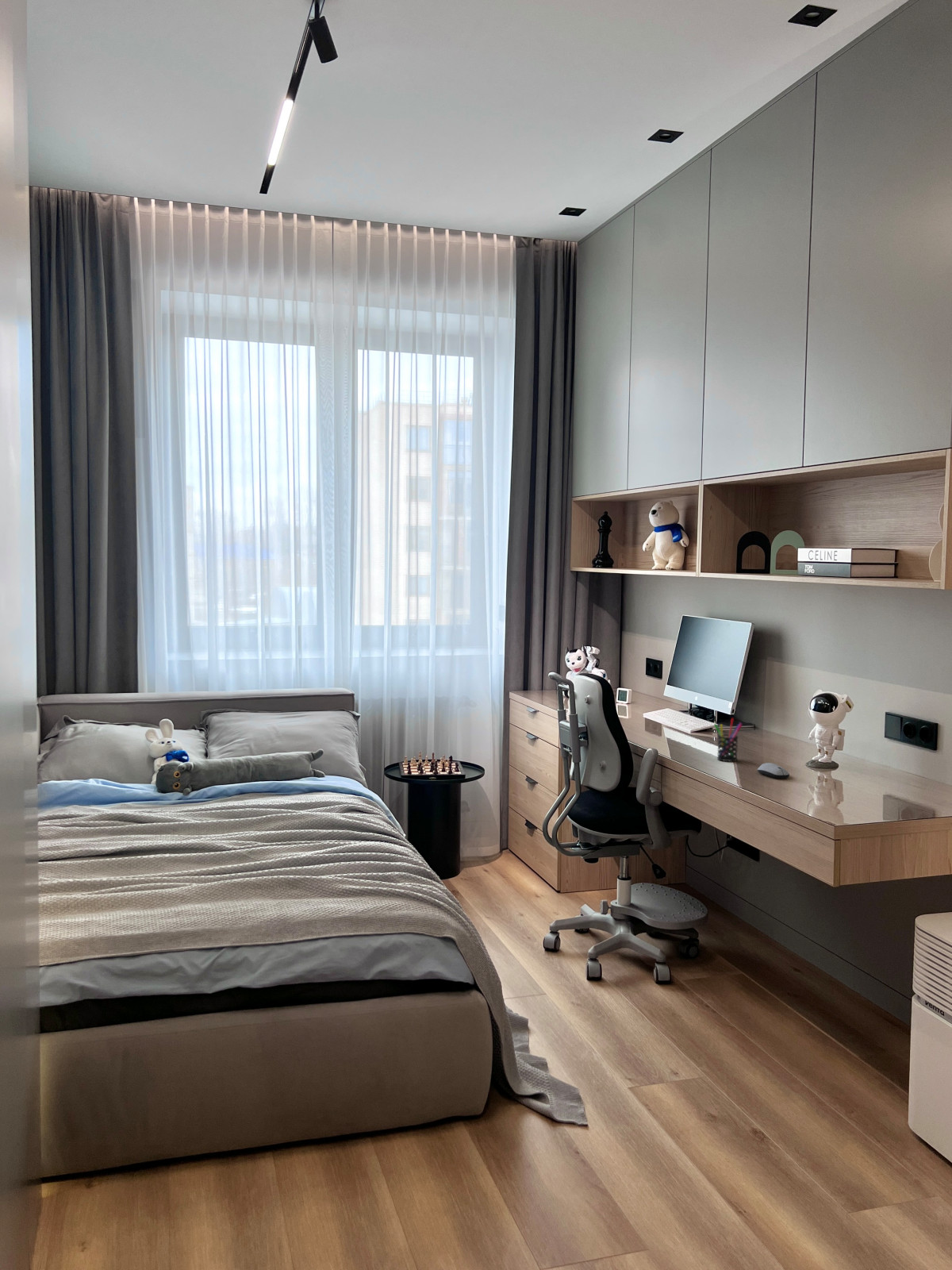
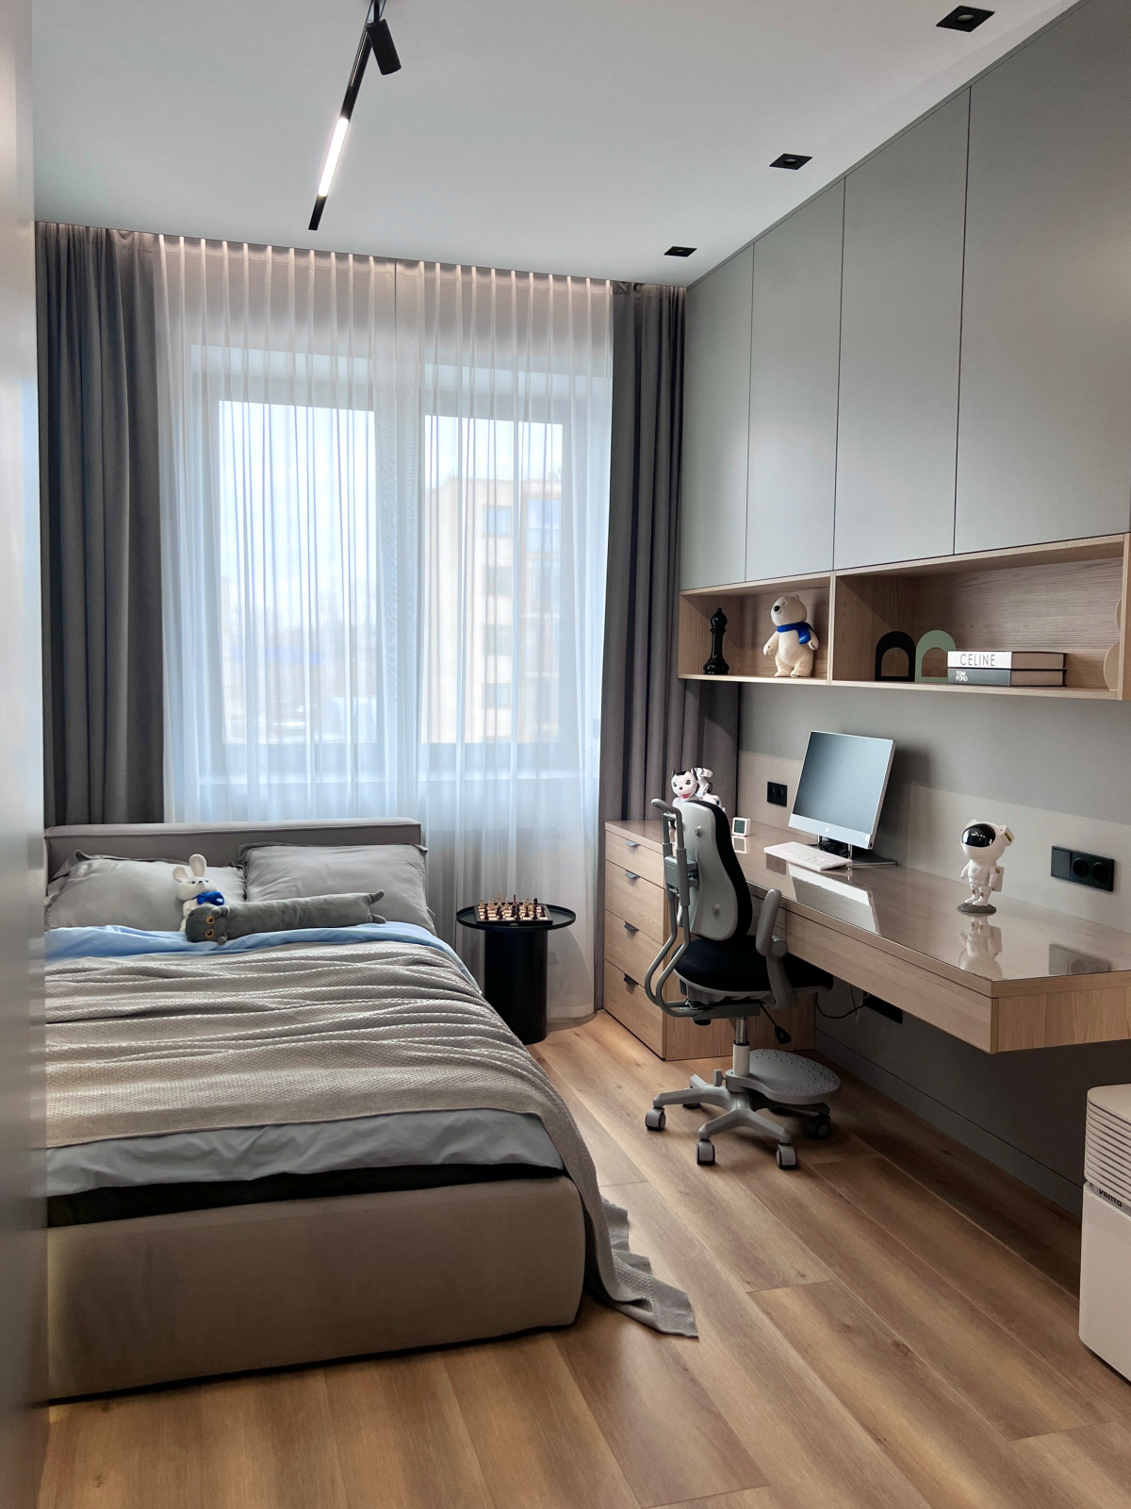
- computer mouse (773, 769)
- pen holder (726, 738)
